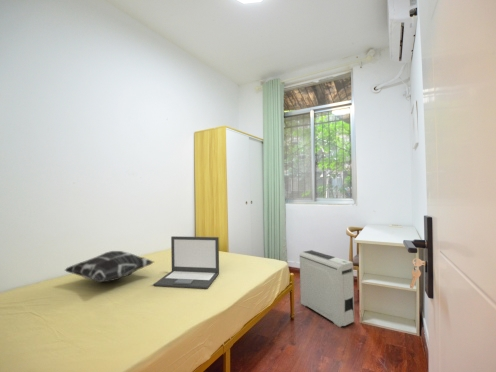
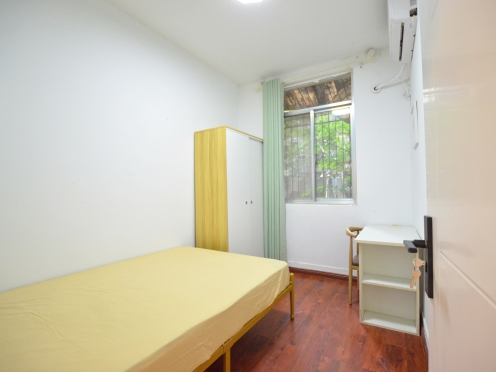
- air purifier (324, 283)
- decorative pillow (112, 265)
- laptop (188, 260)
